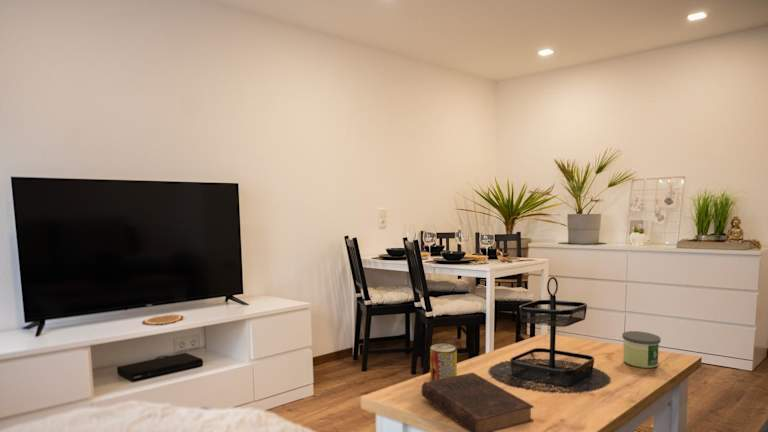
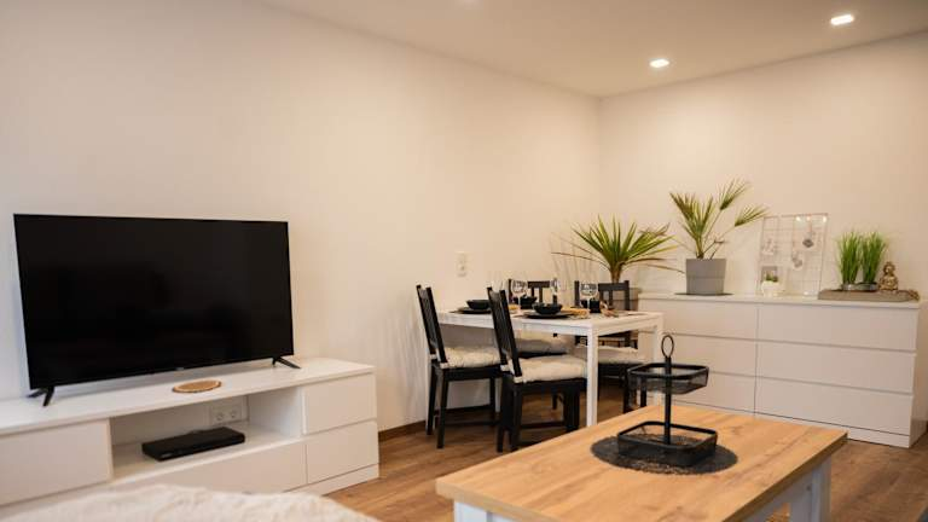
- candle (640, 349)
- beverage can (443, 364)
- book (474, 401)
